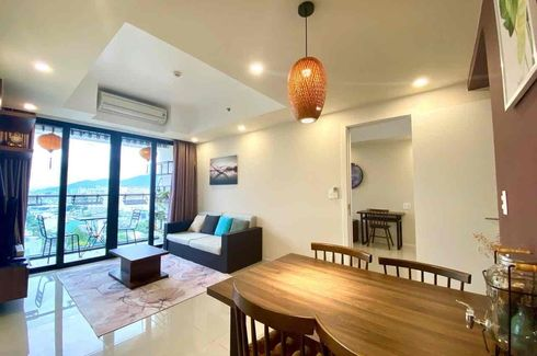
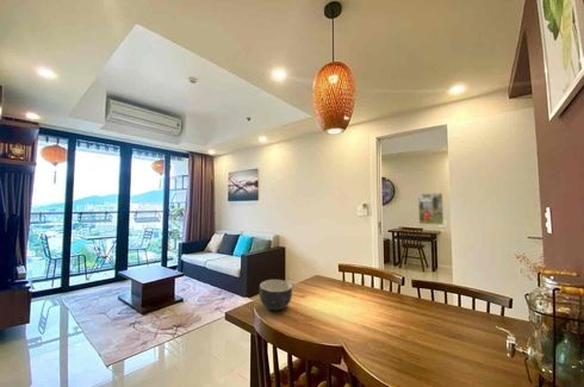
+ bowl (275, 295)
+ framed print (430, 208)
